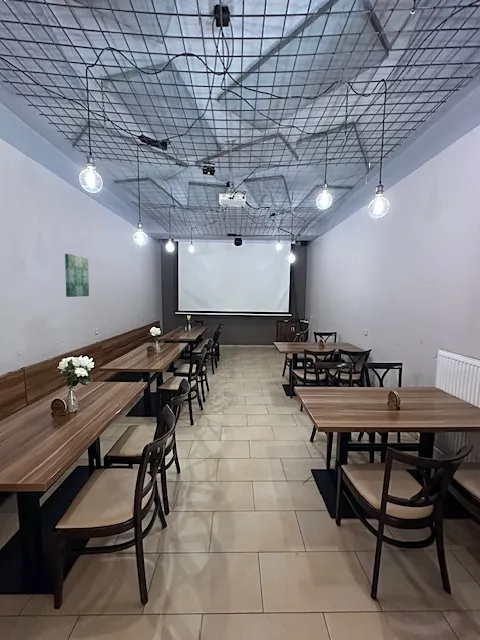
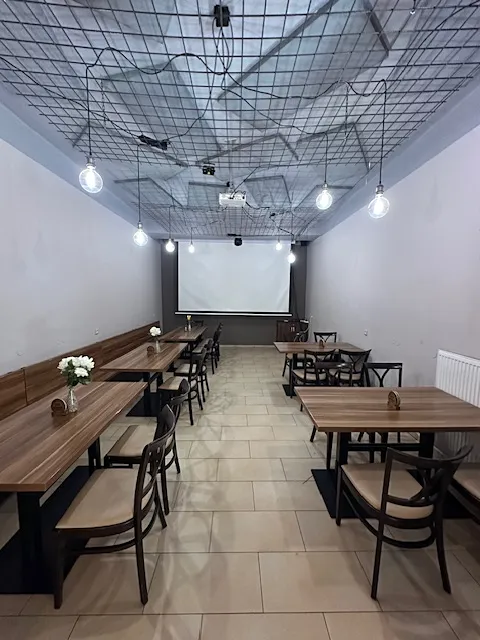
- wall art (77, 276)
